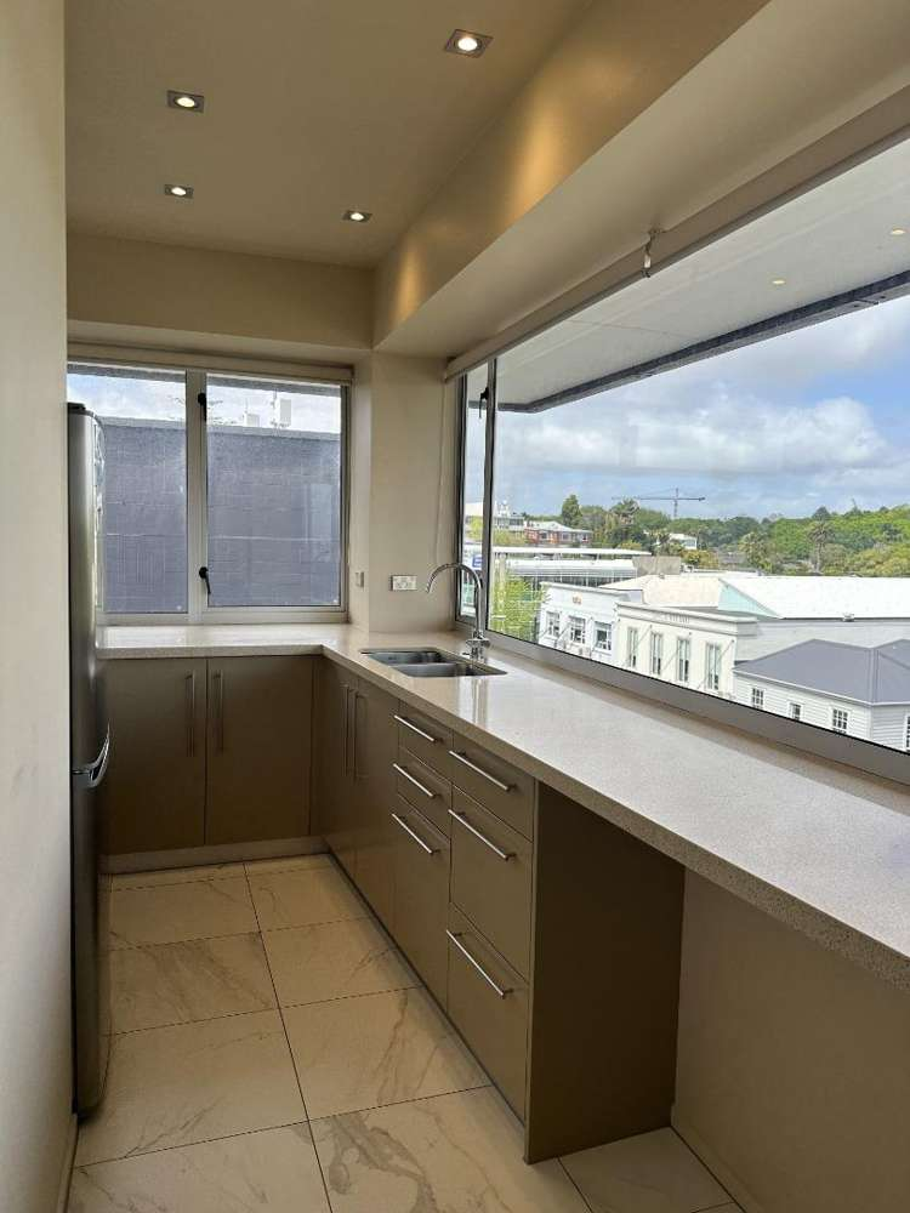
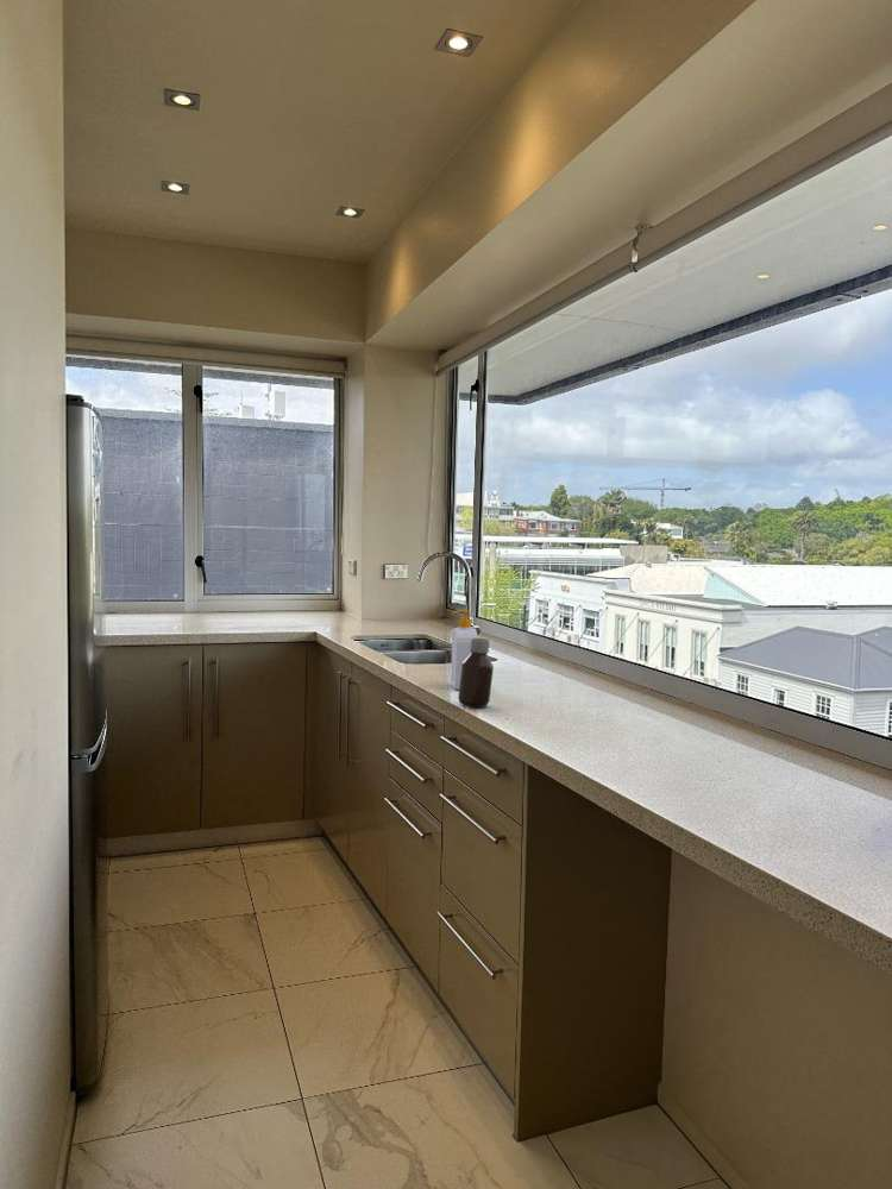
+ bottle (476, 672)
+ soap bottle (463, 648)
